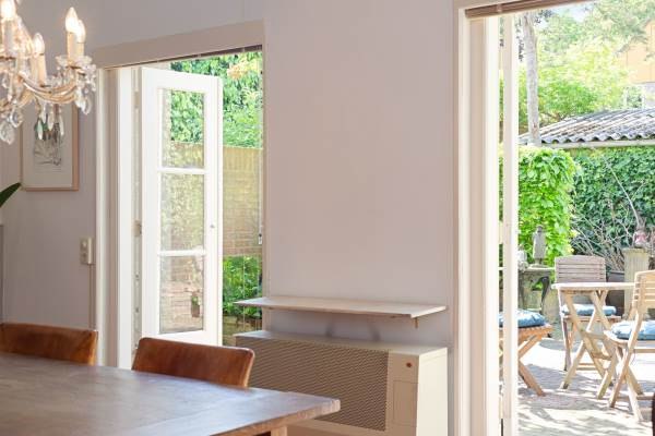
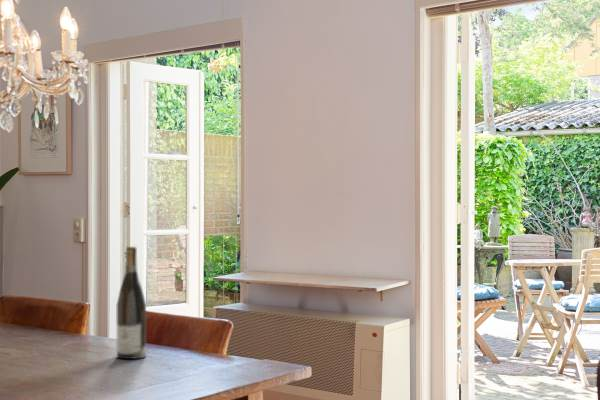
+ wine bottle (131, 301)
